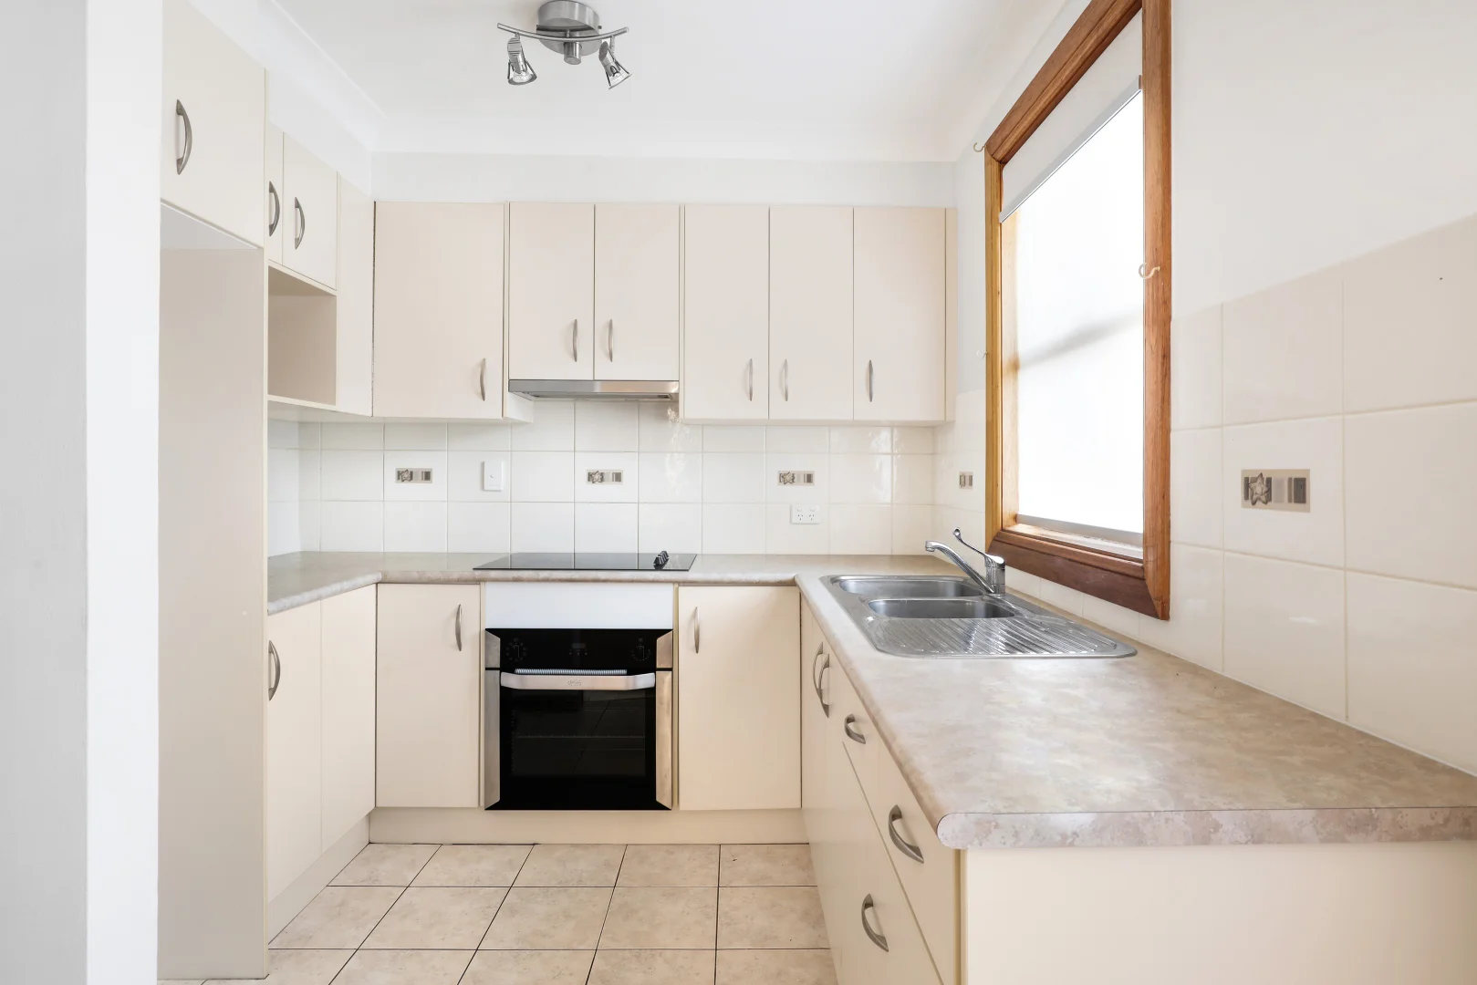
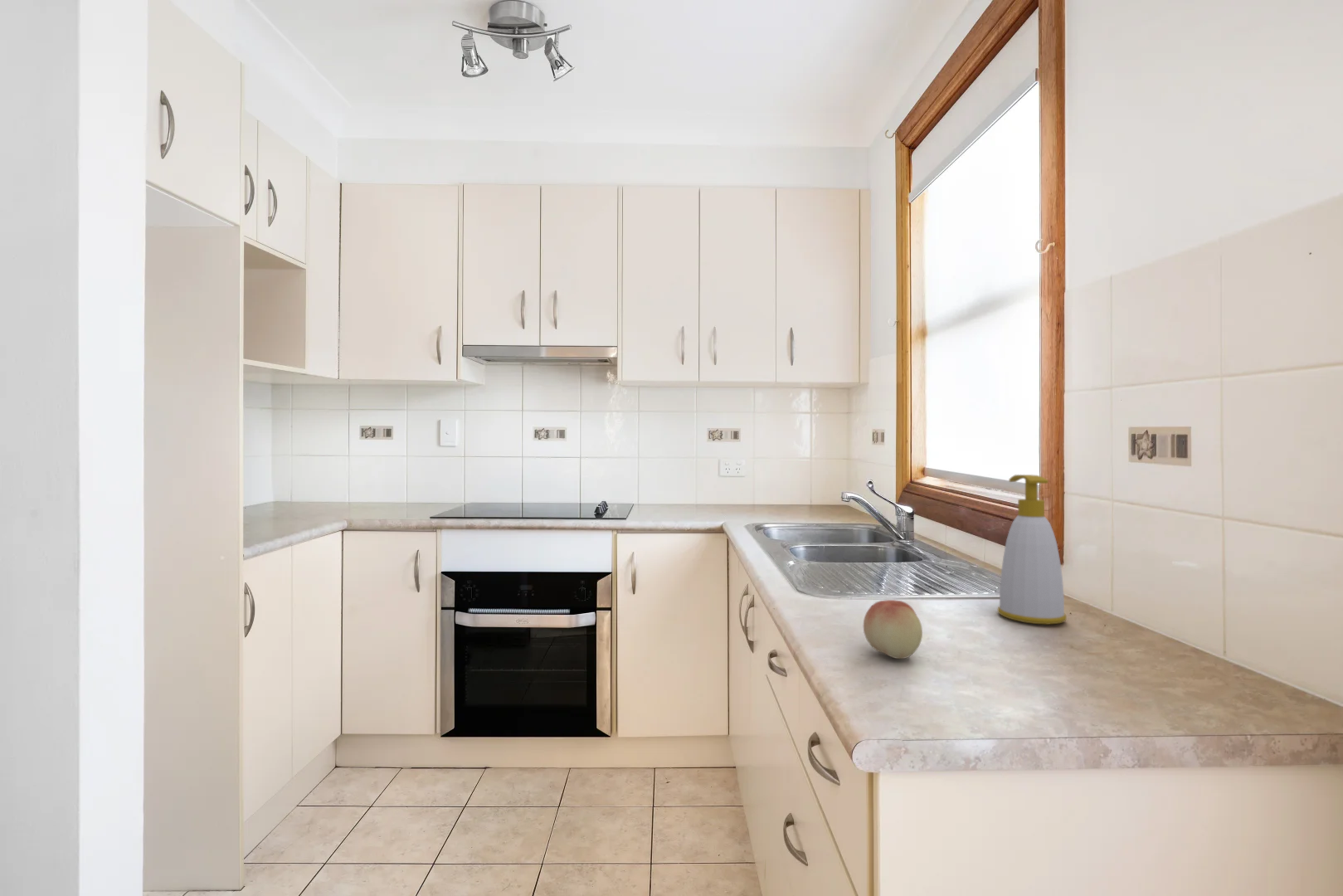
+ soap bottle (1030, 546)
+ fruit (894, 628)
